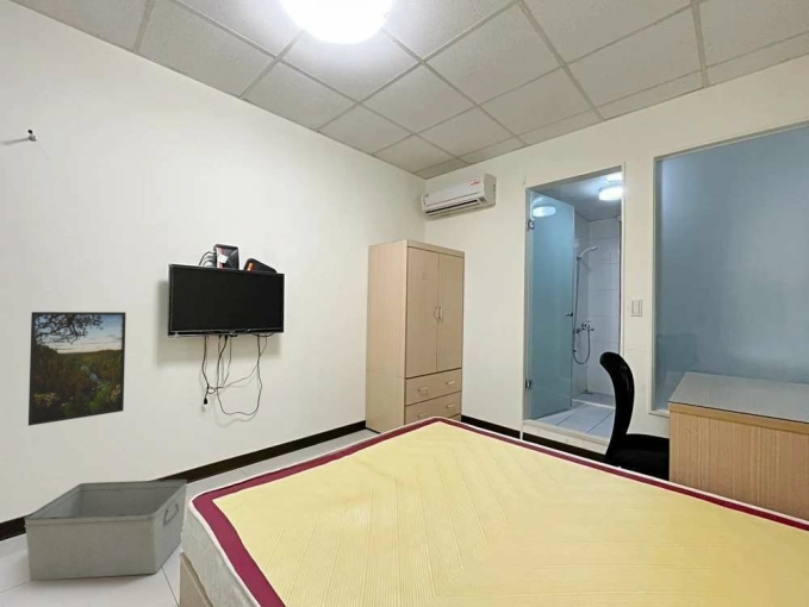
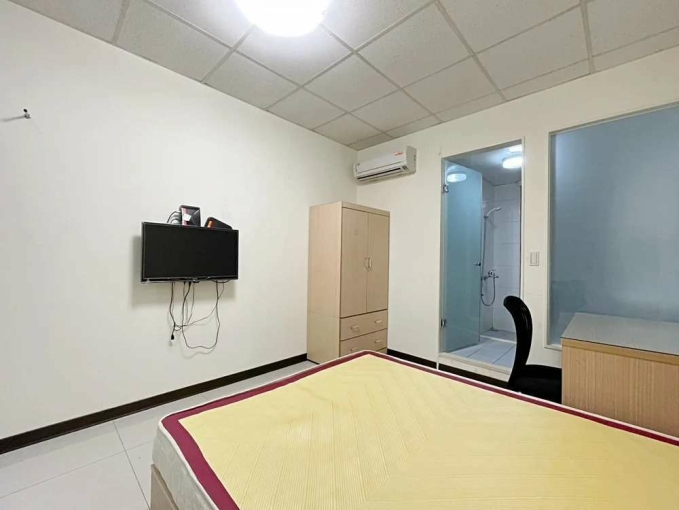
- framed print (80, 364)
- storage bin (113, 527)
